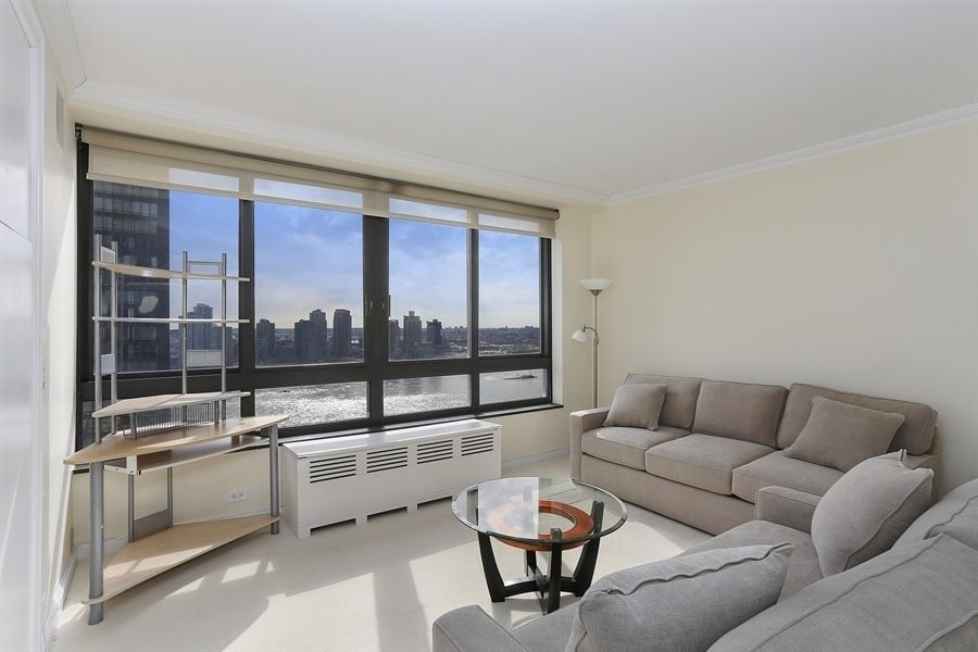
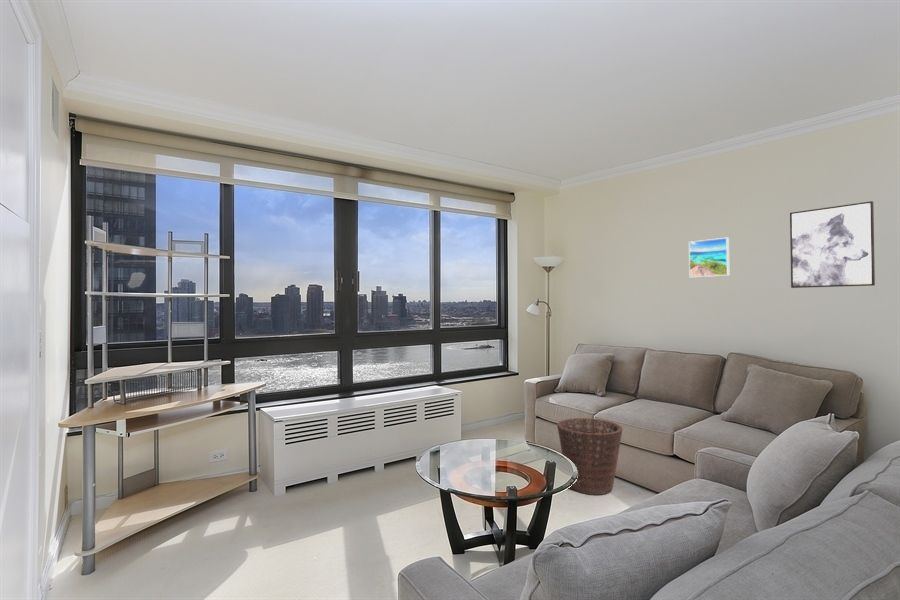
+ wall art (830, 247)
+ basket (589, 455)
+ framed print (708, 258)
